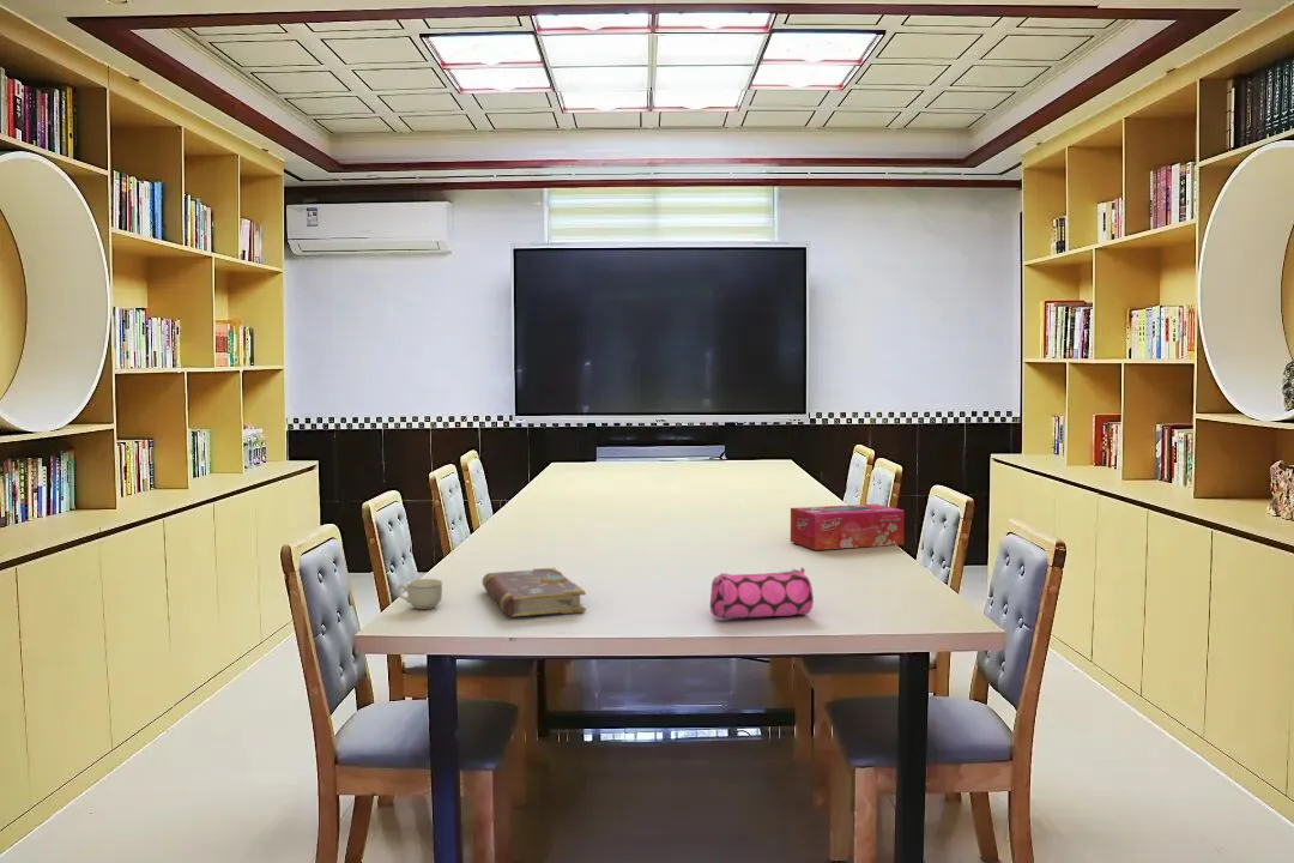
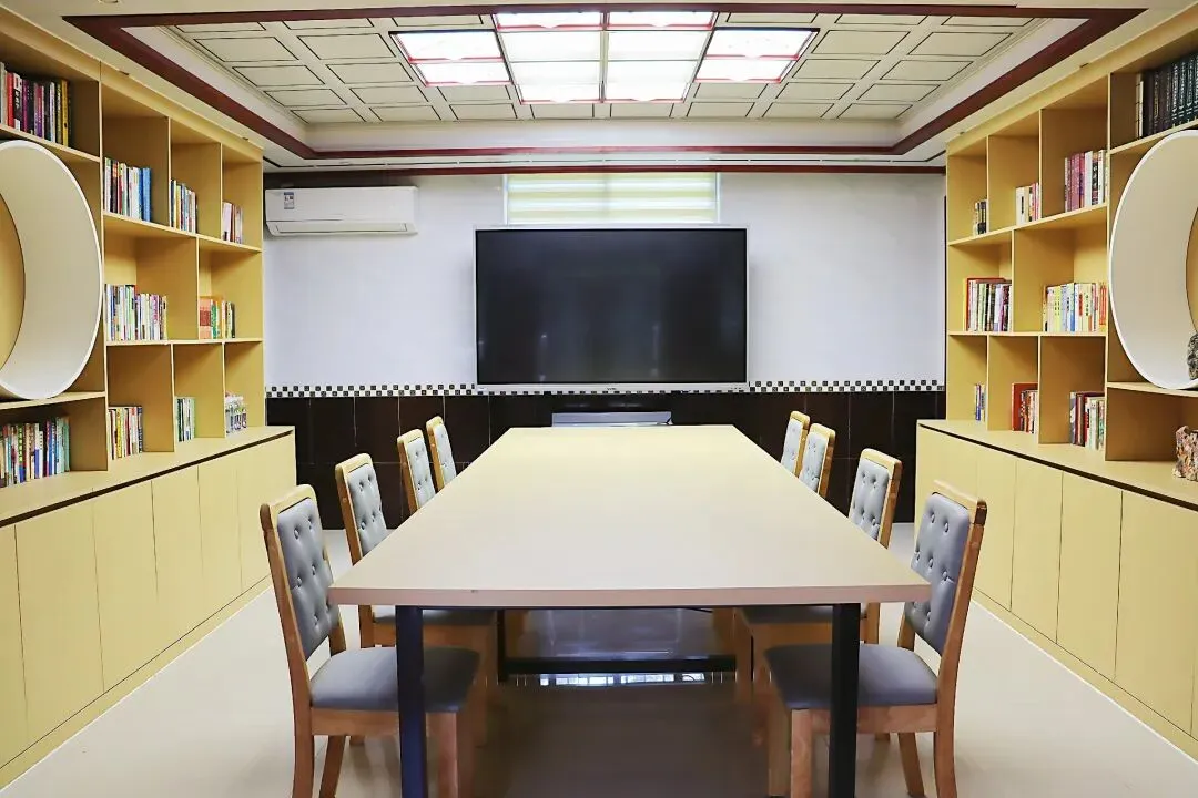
- book (531, 590)
- cup (419, 595)
- pencil case (760, 592)
- tissue box (846, 525)
